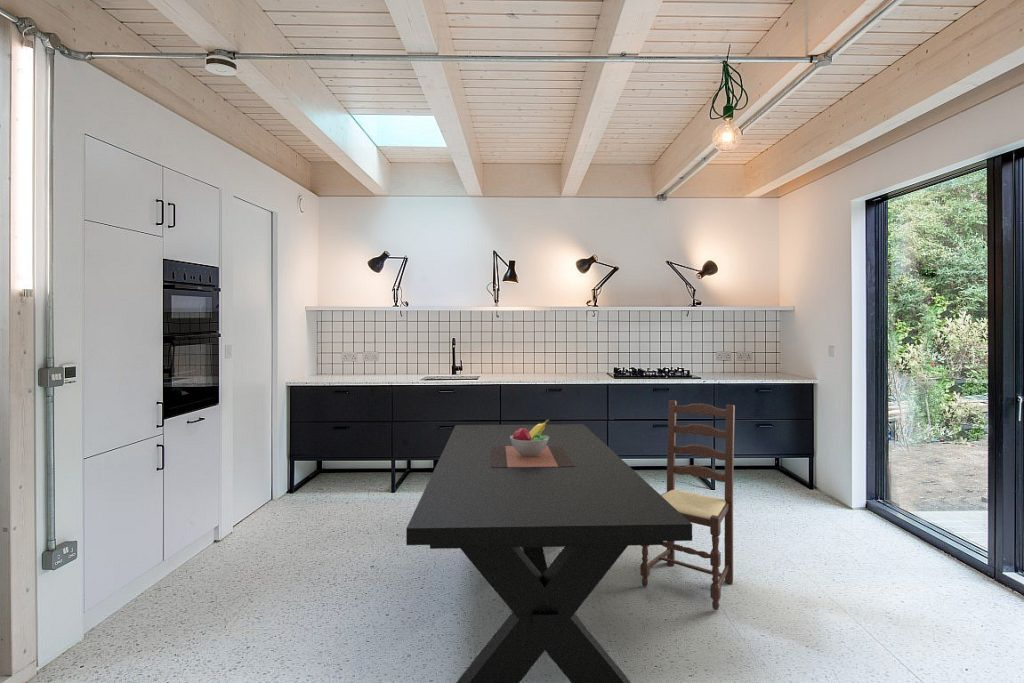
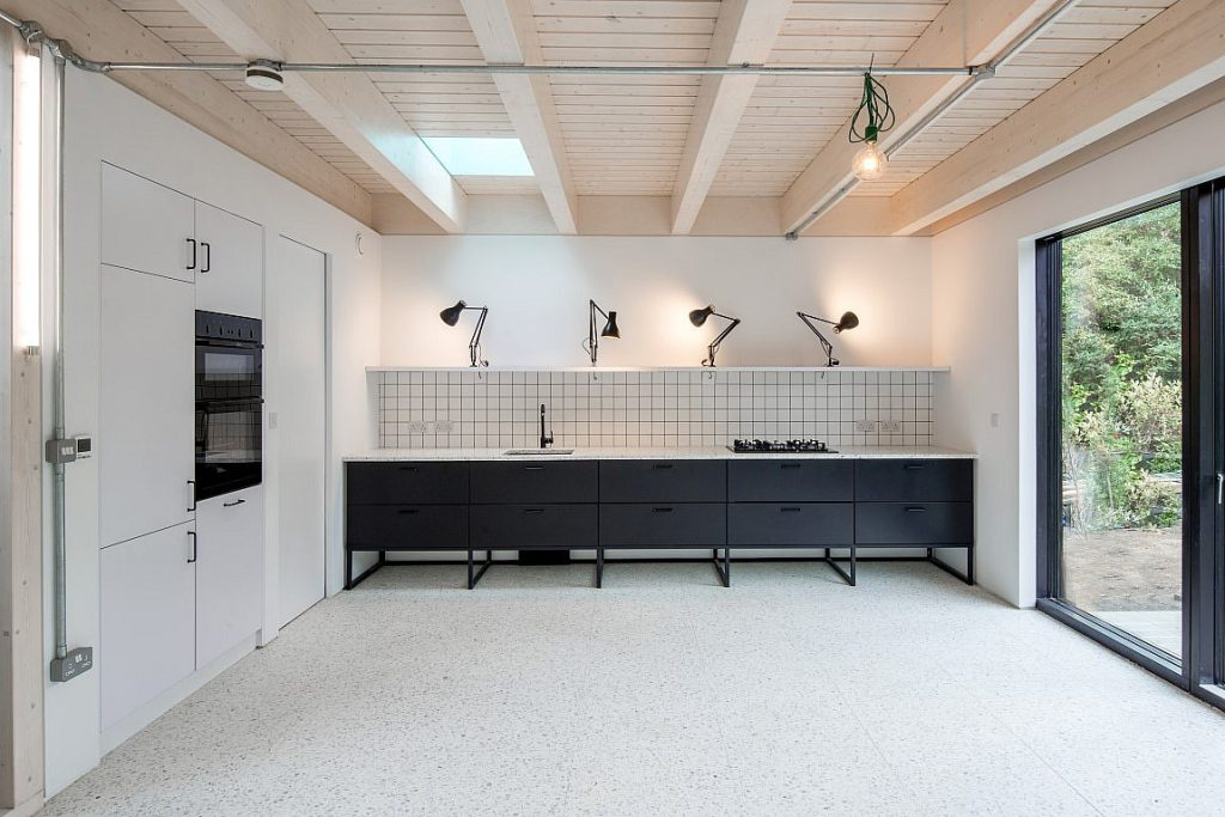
- dining table (529, 506)
- dining chair (689, 495)
